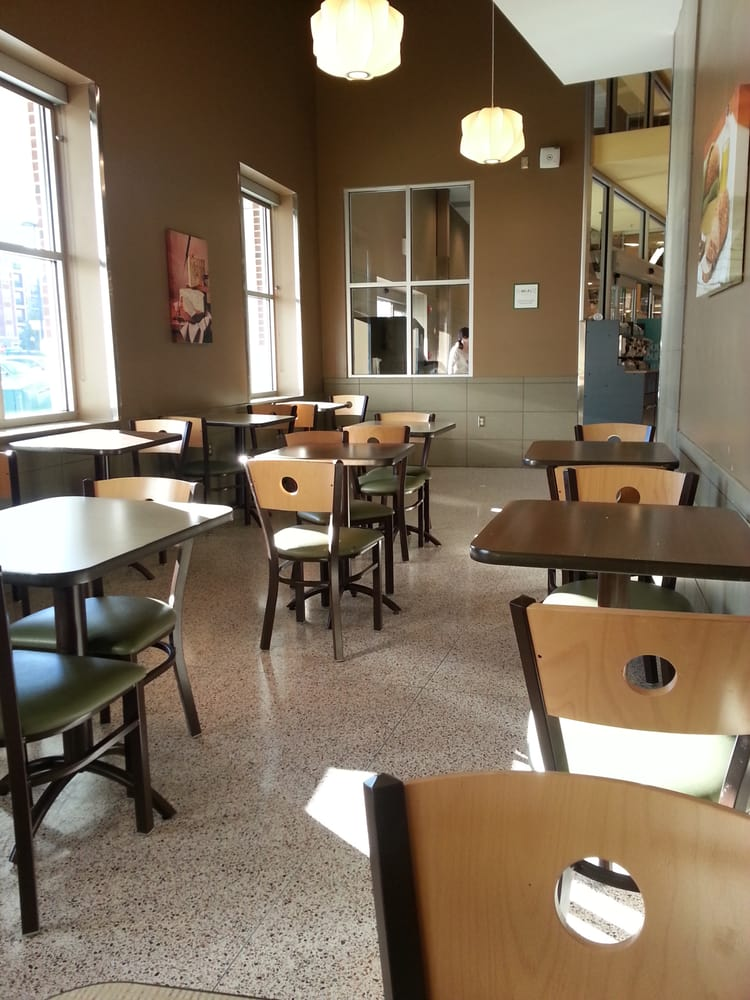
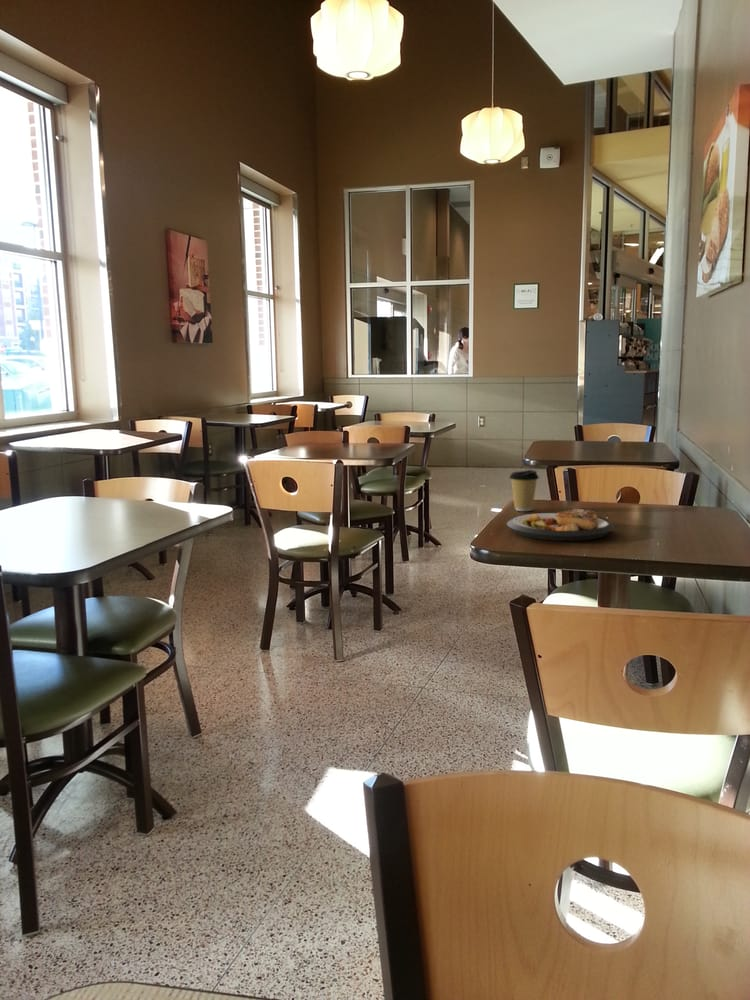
+ plate (559, 521)
+ coffee cup (523, 490)
